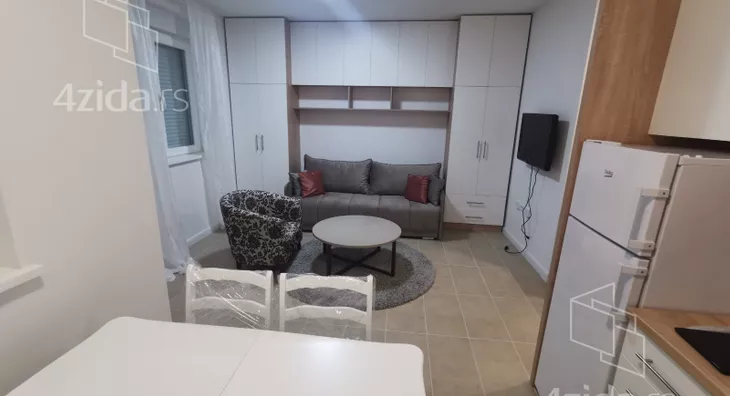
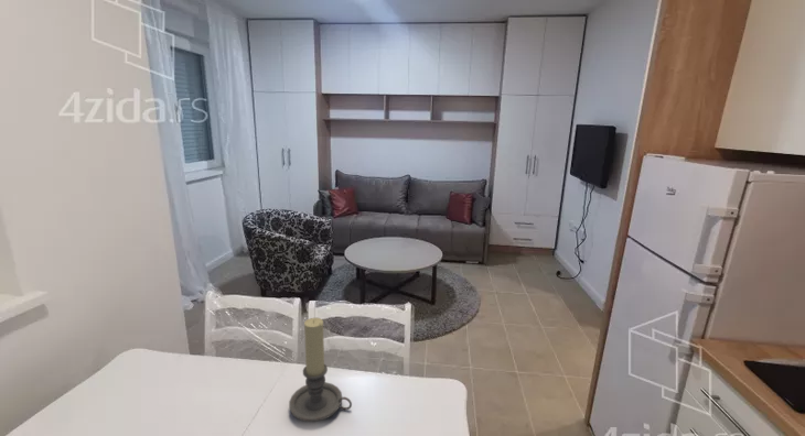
+ candle holder (320, 364)
